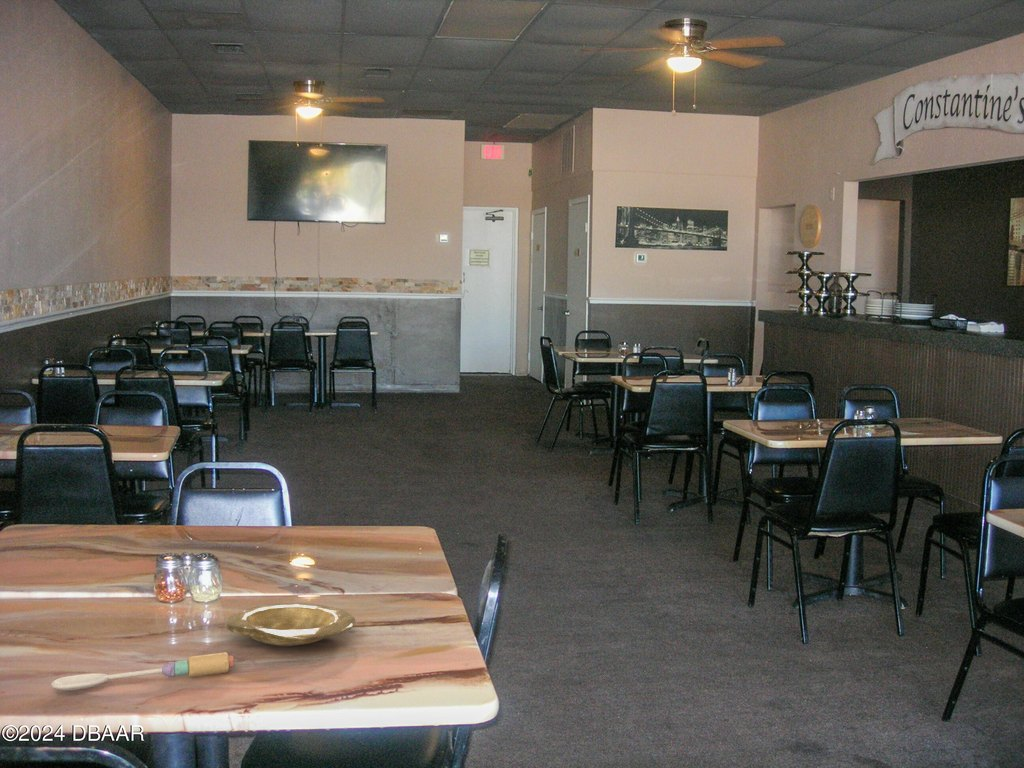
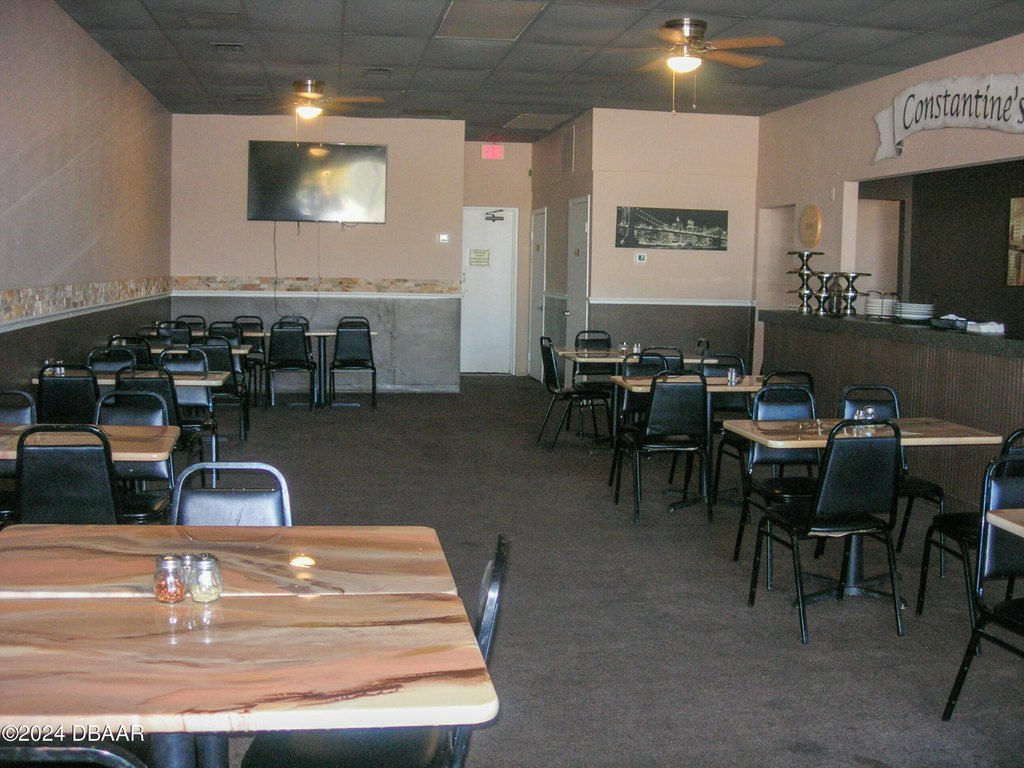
- plate (293, 626)
- spoon (145, 672)
